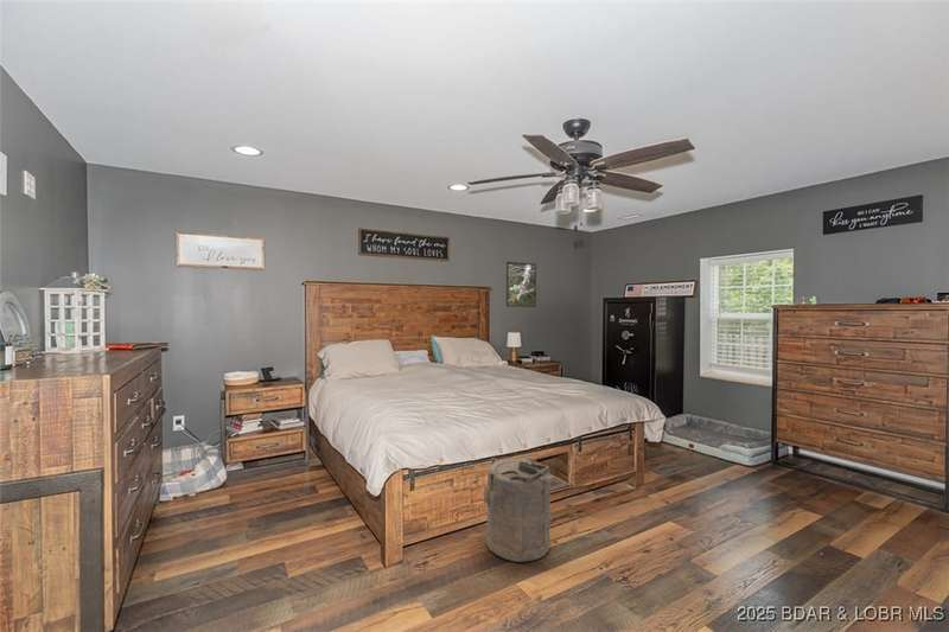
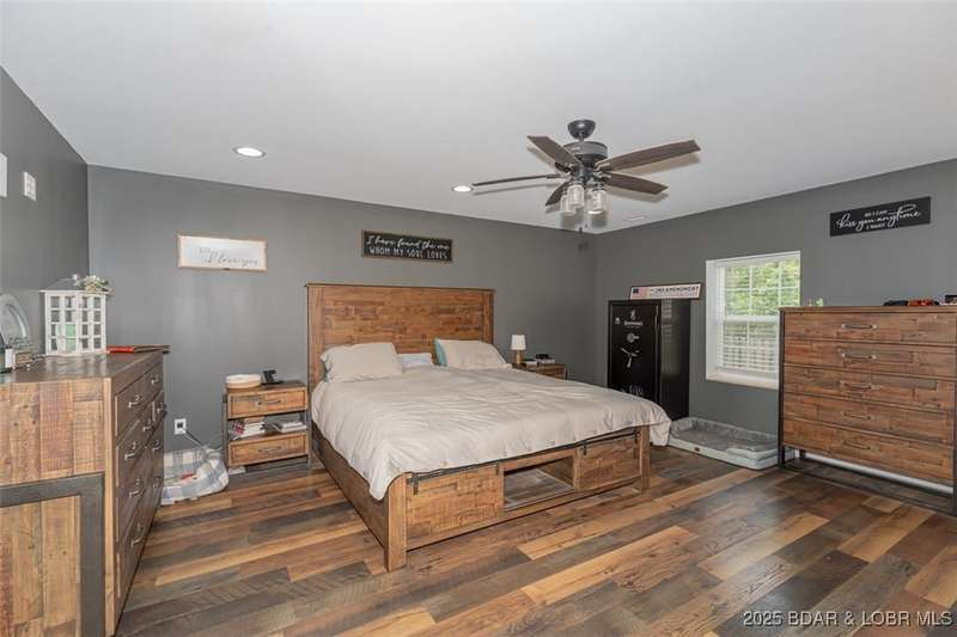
- laundry hamper (515, 503)
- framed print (521, 285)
